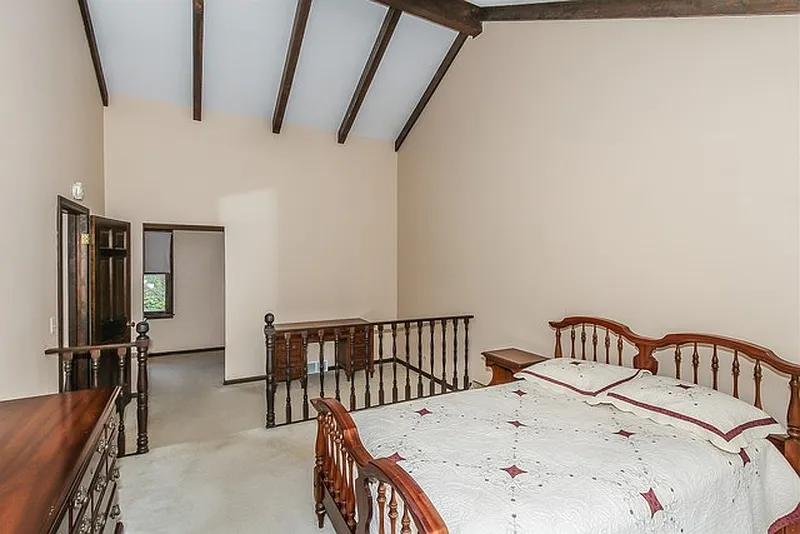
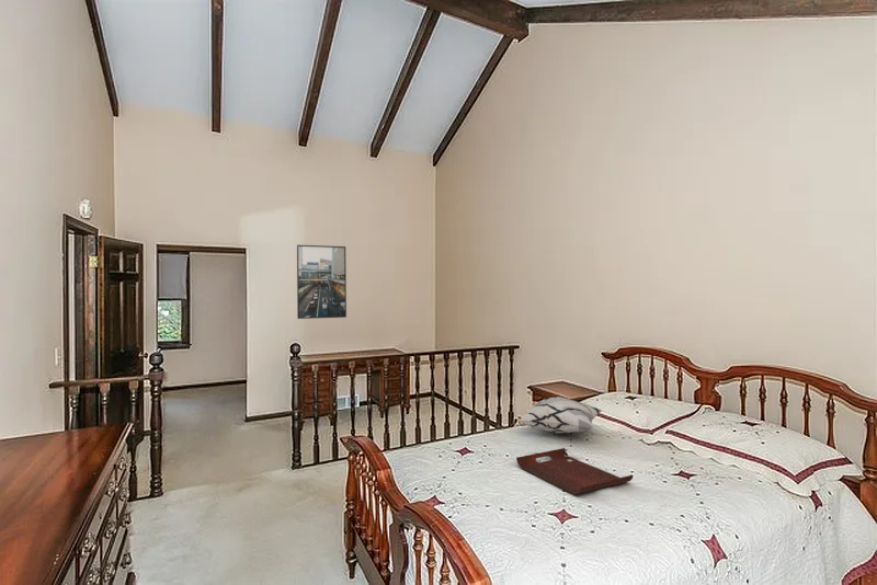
+ decorative pillow (561, 415)
+ serving tray (571, 470)
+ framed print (321, 282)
